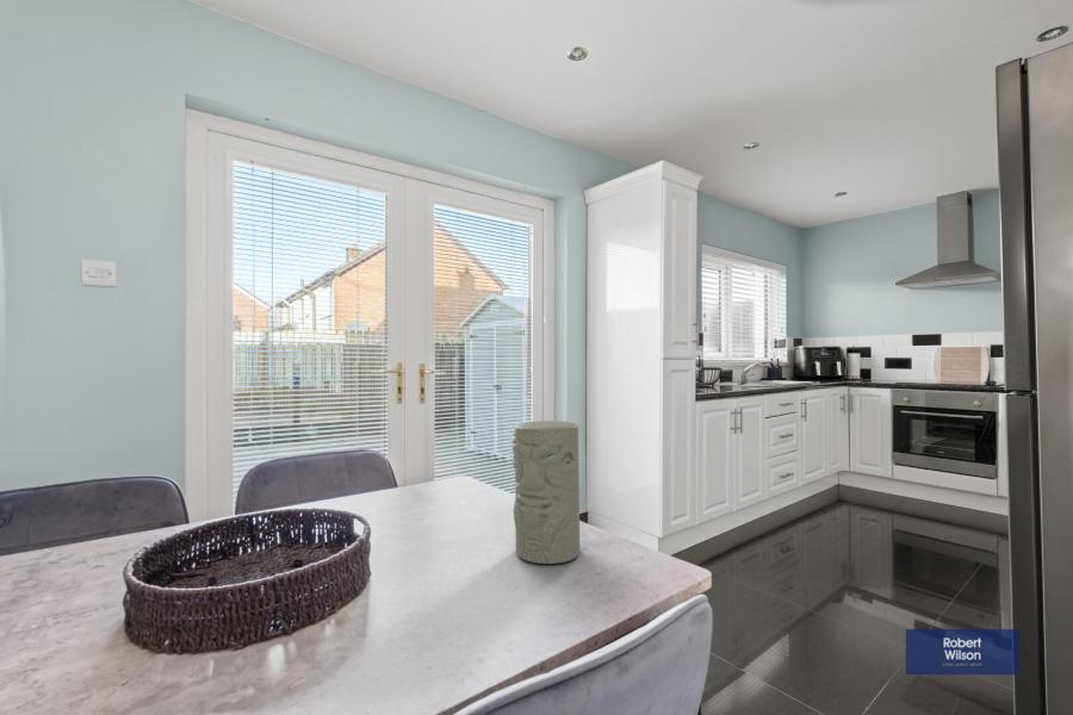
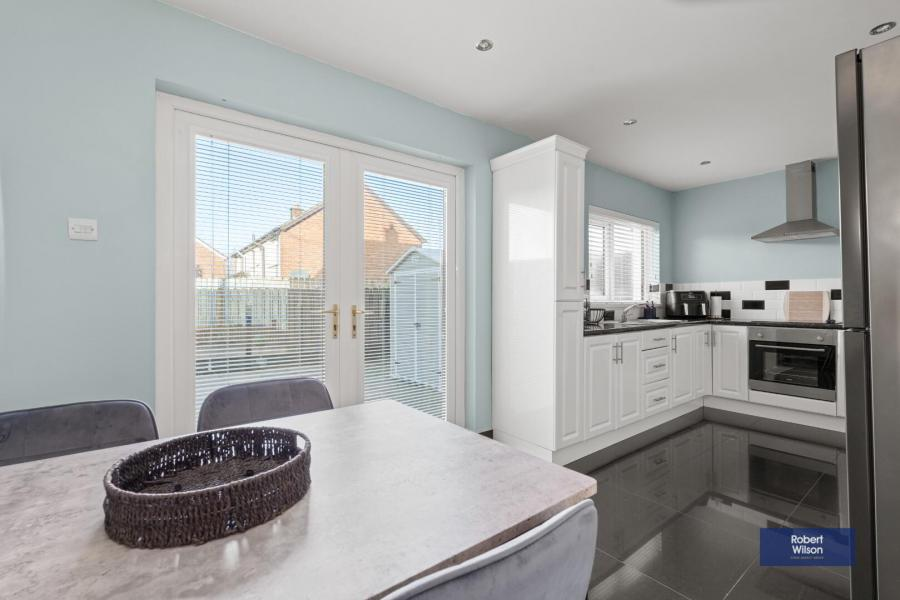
- decorative vase (545, 487)
